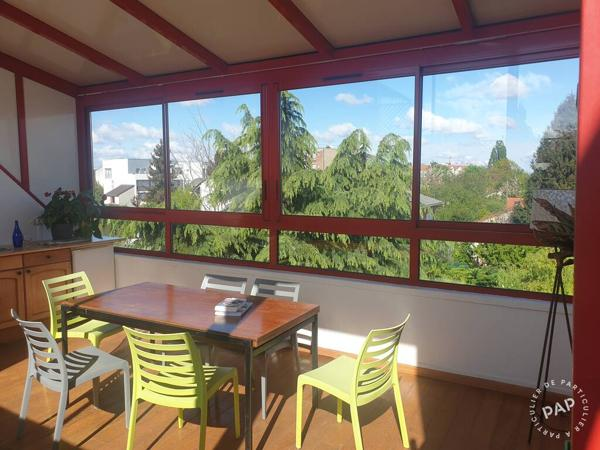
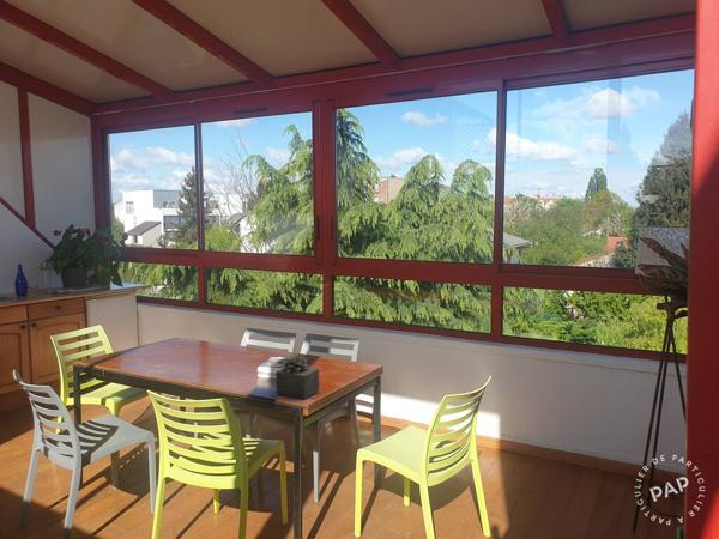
+ succulent plant (297, 374)
